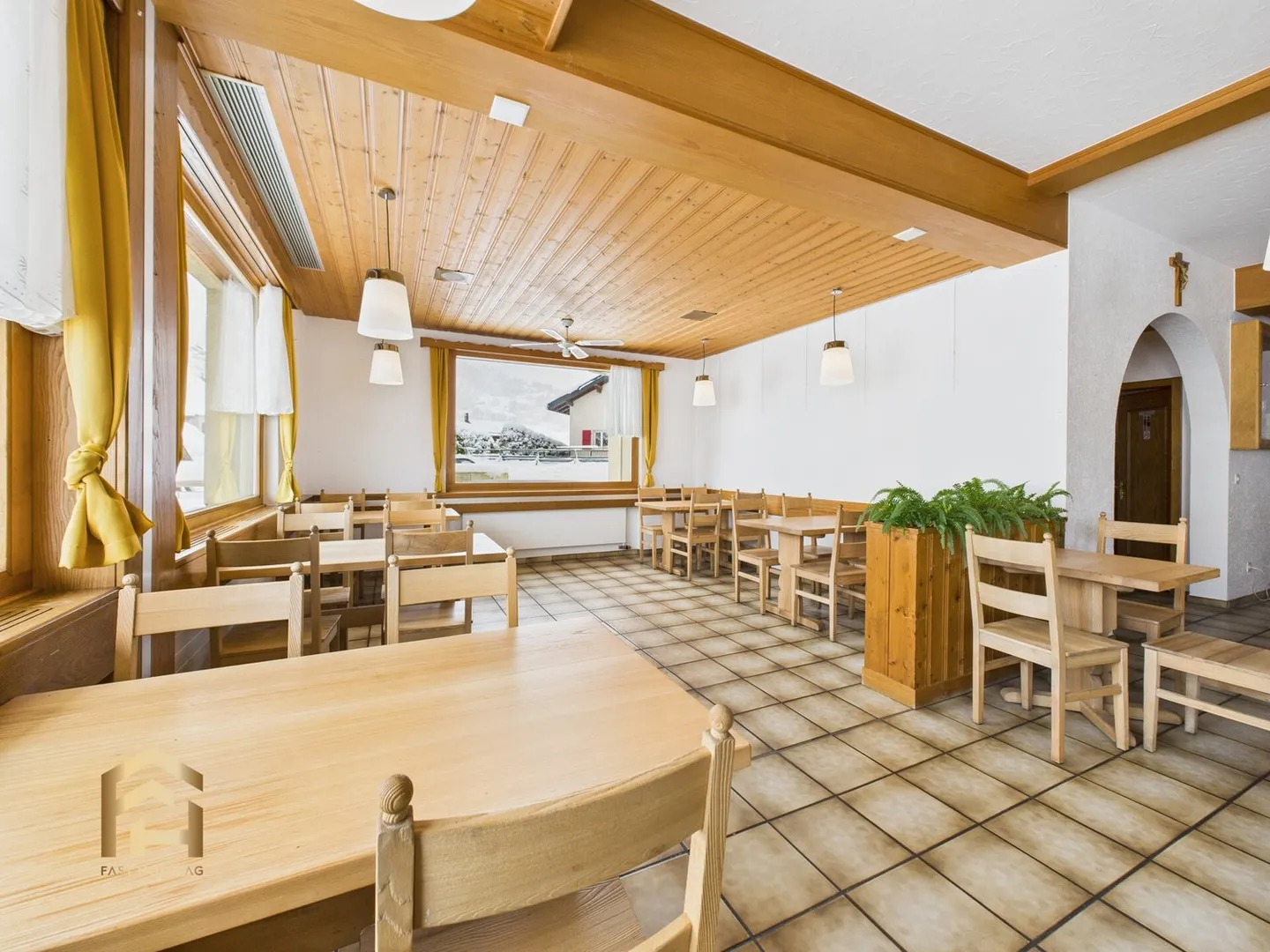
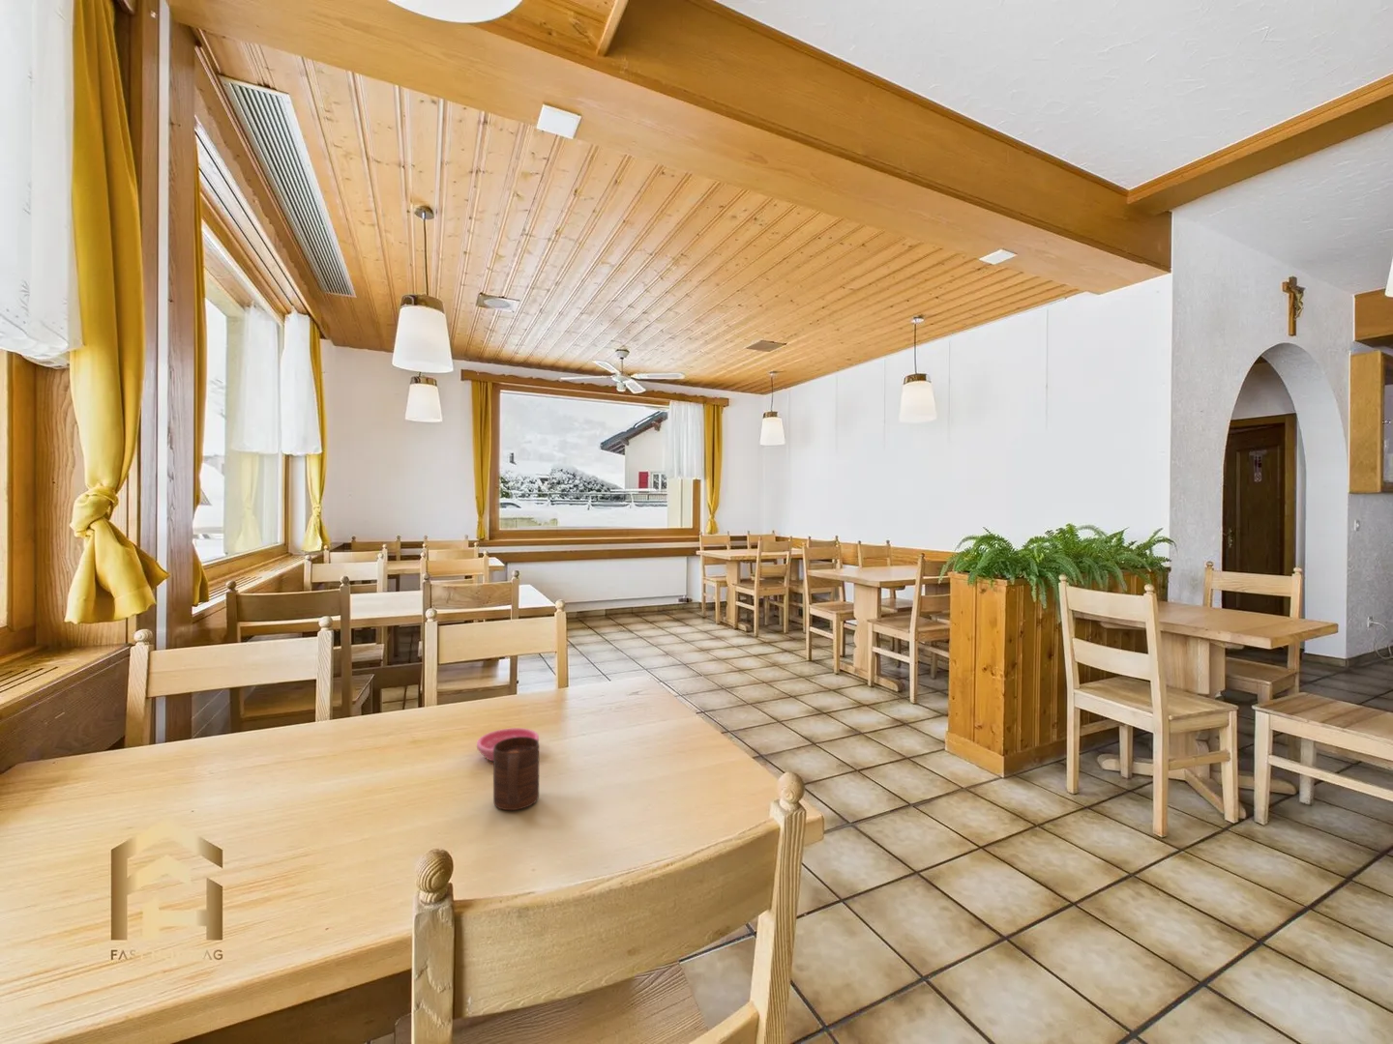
+ saucer (506, 738)
+ cup (518, 775)
